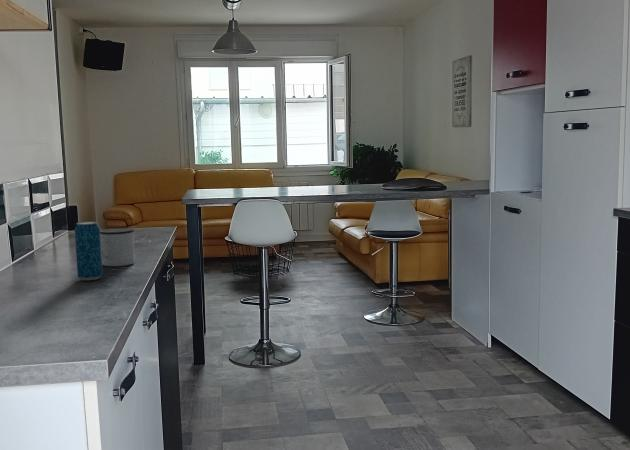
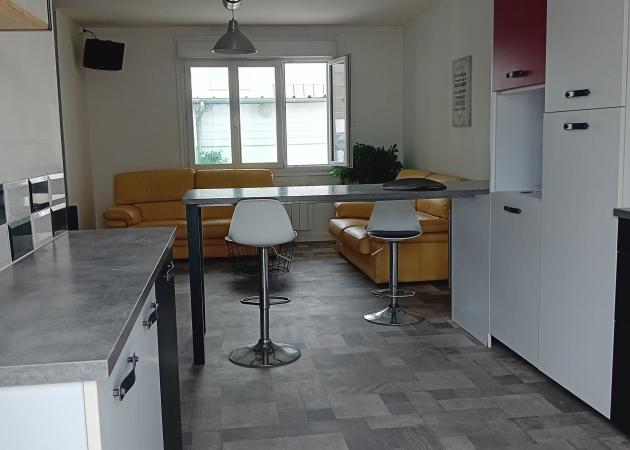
- mug (114, 247)
- beverage can (88, 250)
